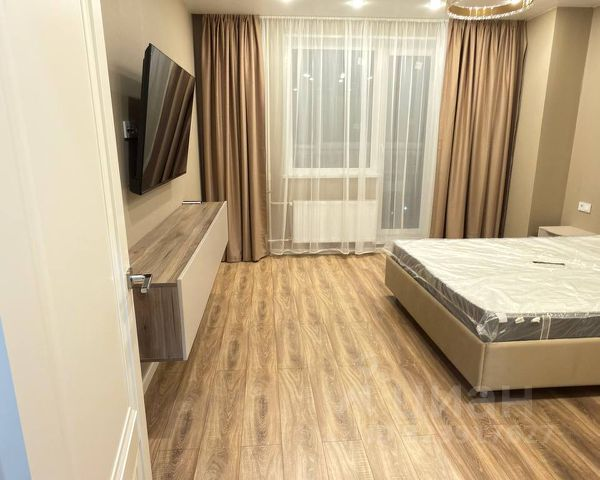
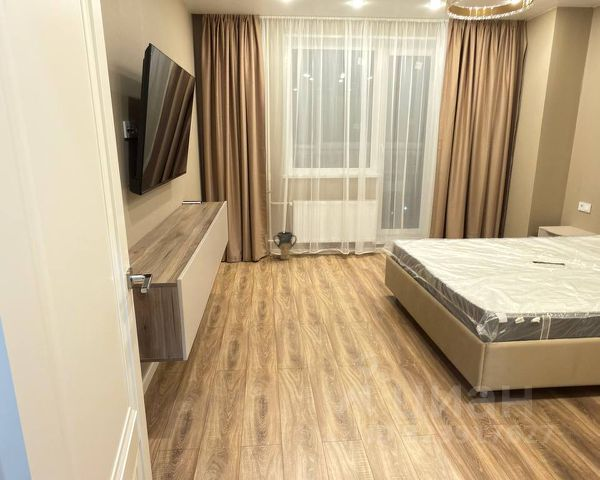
+ vase (285, 245)
